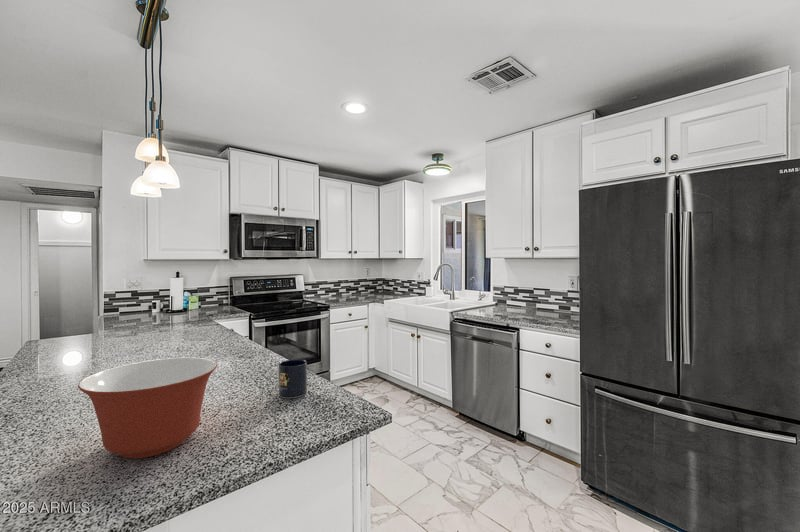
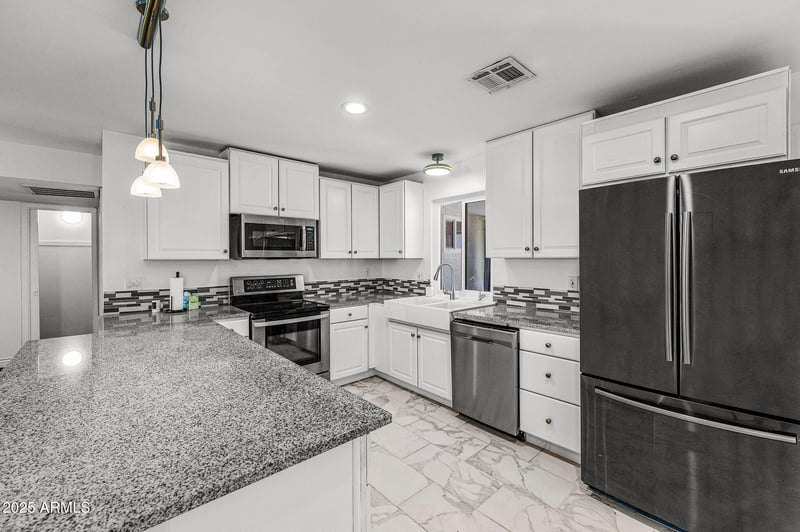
- mug (289, 376)
- mixing bowl (154, 407)
